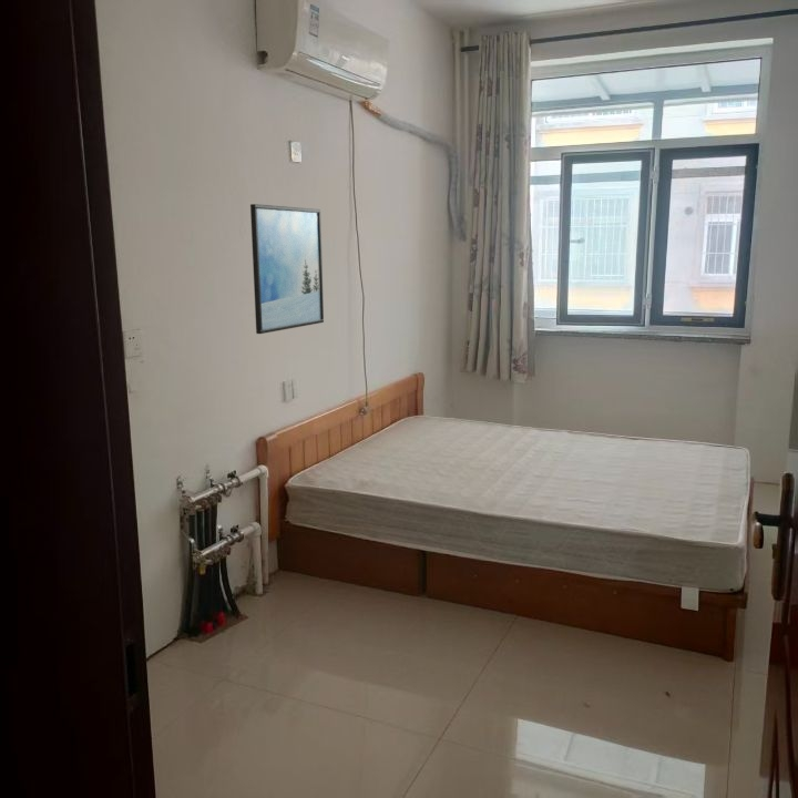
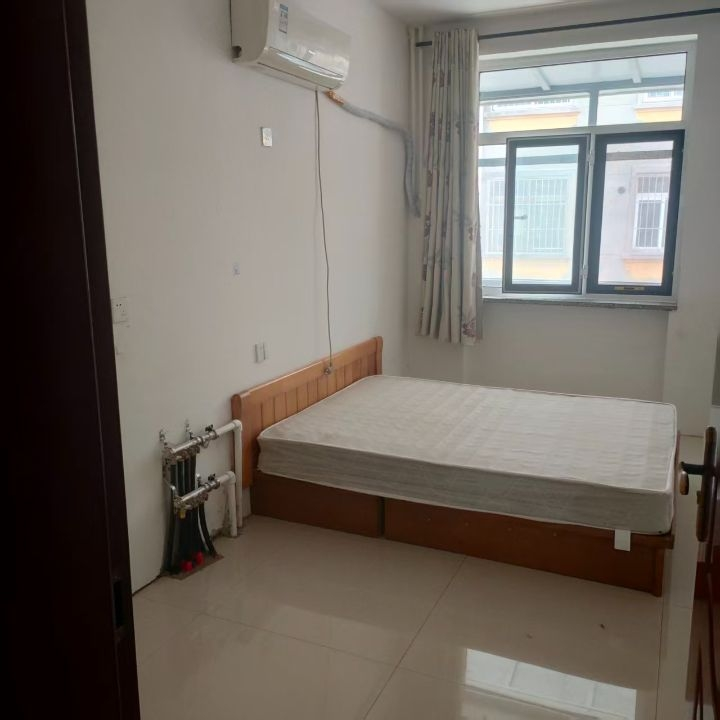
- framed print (289, 268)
